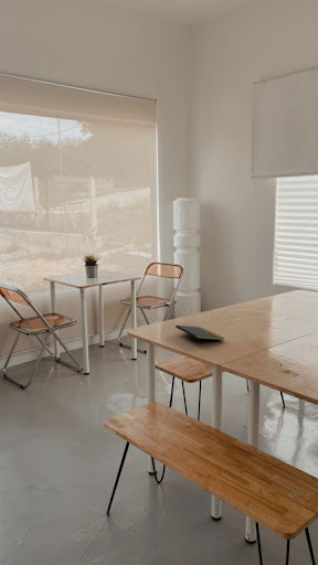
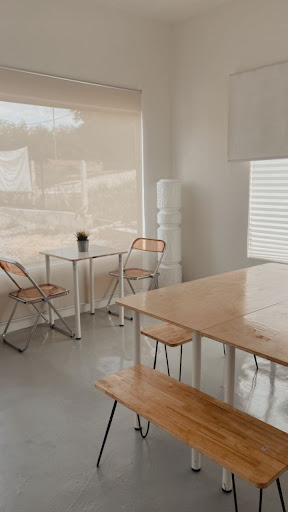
- notepad (199, 332)
